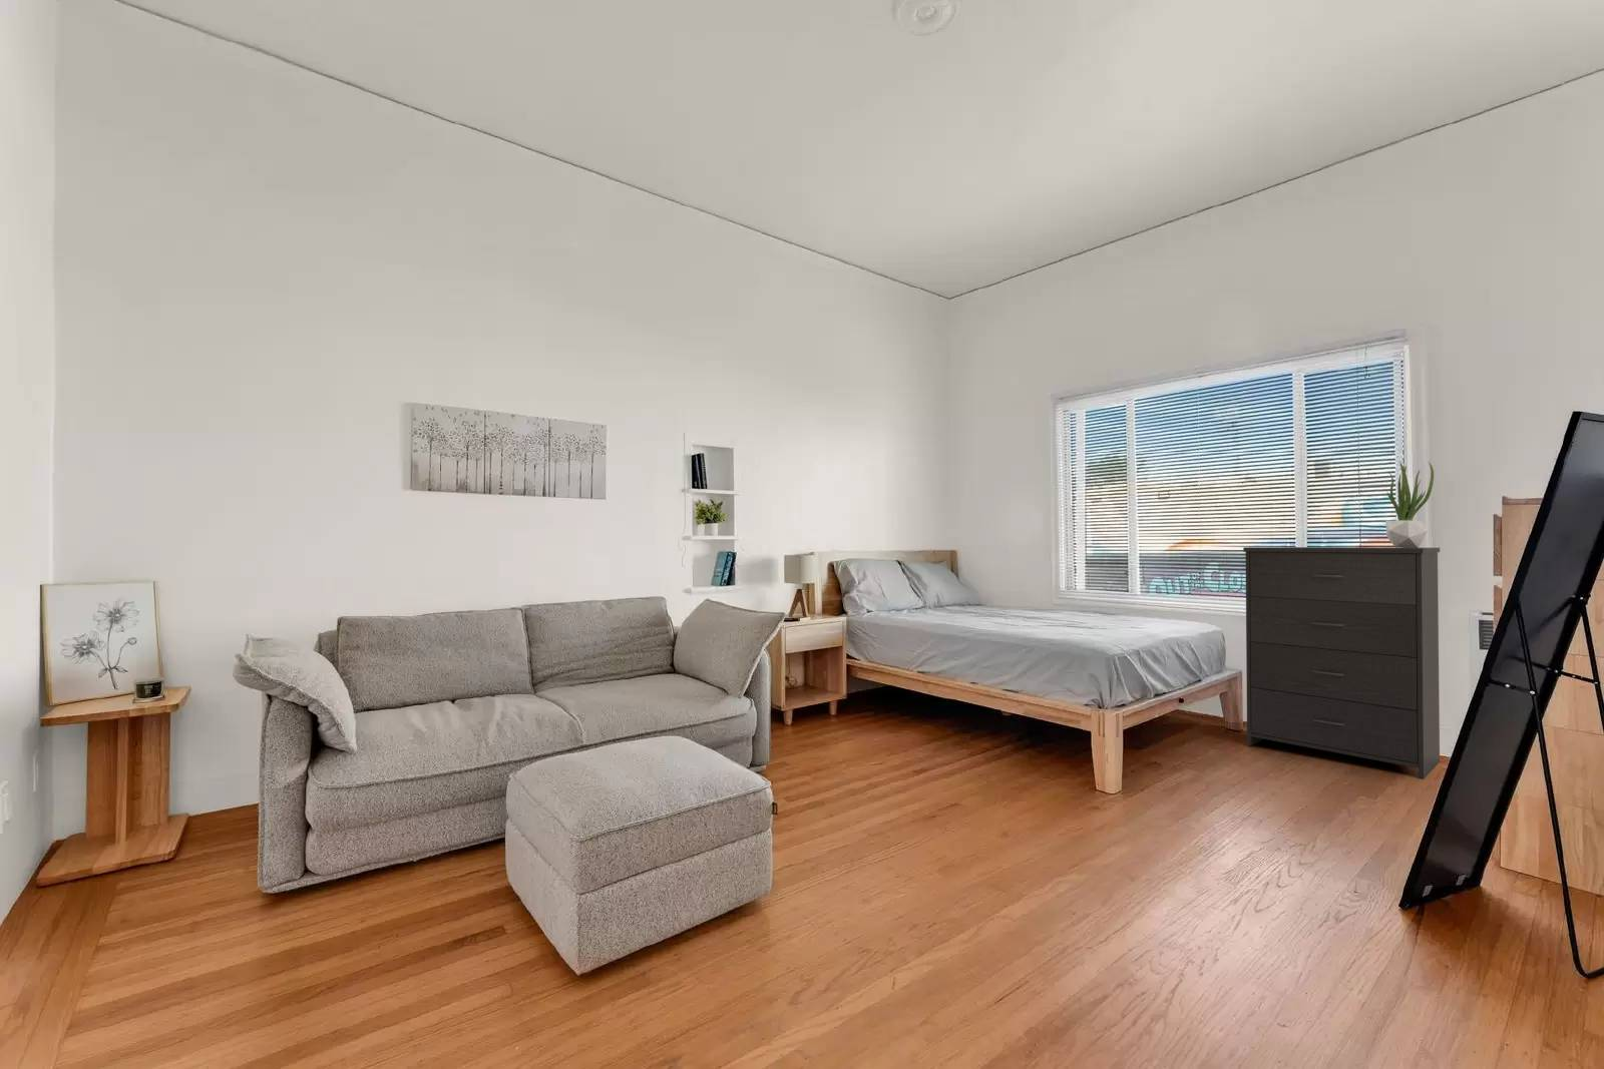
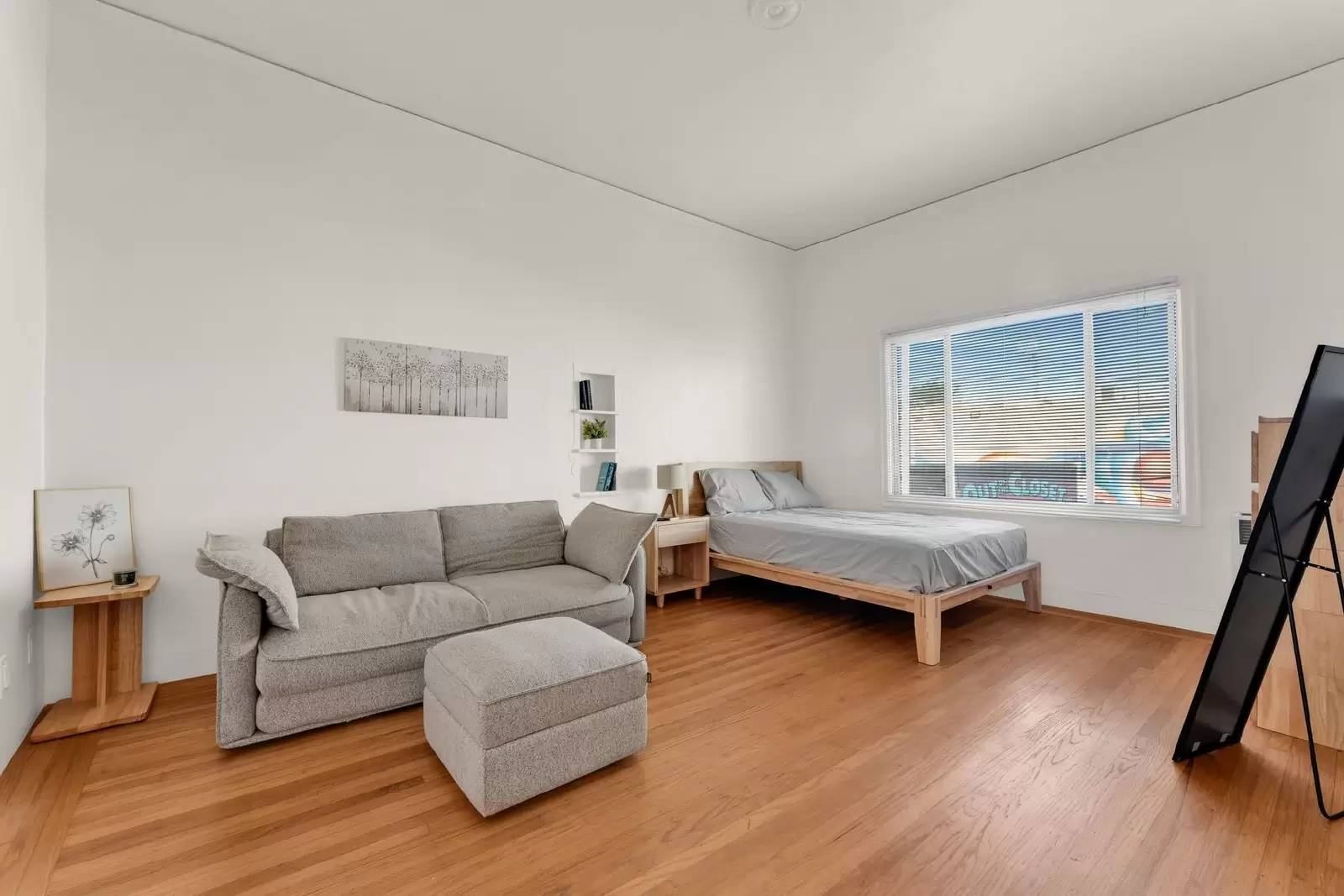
- dresser (1338, 650)
- potted plant (1409, 503)
